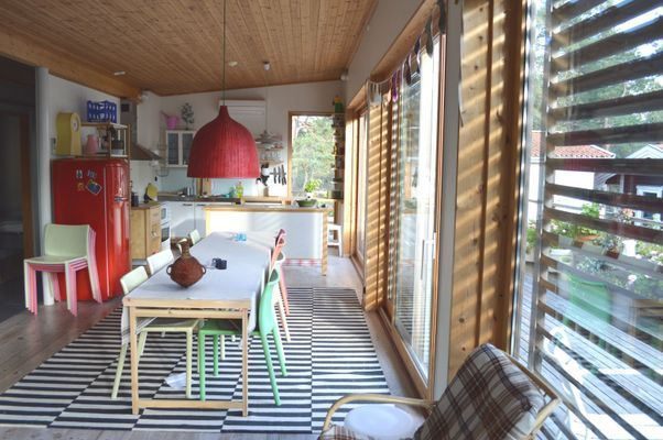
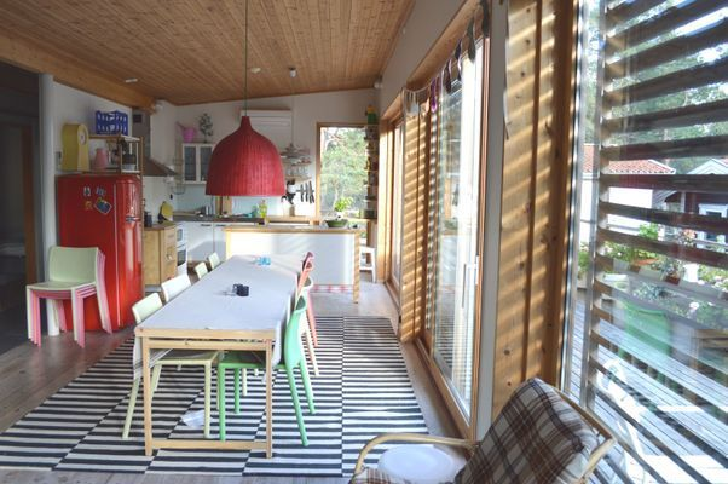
- vase (186, 264)
